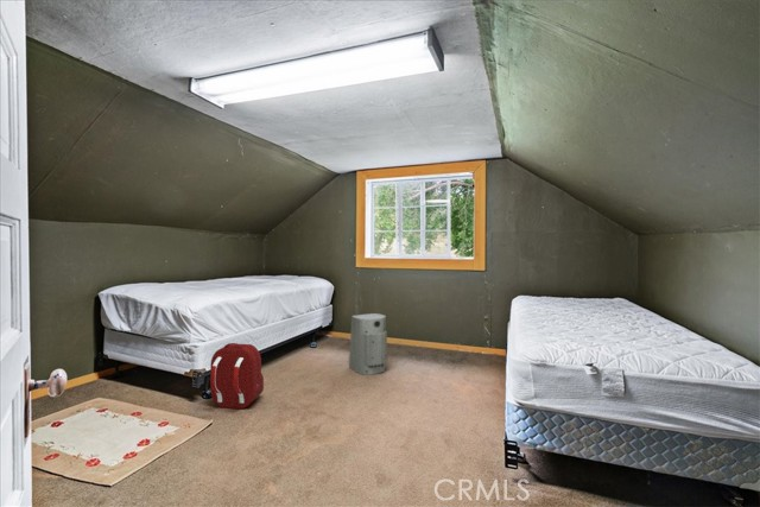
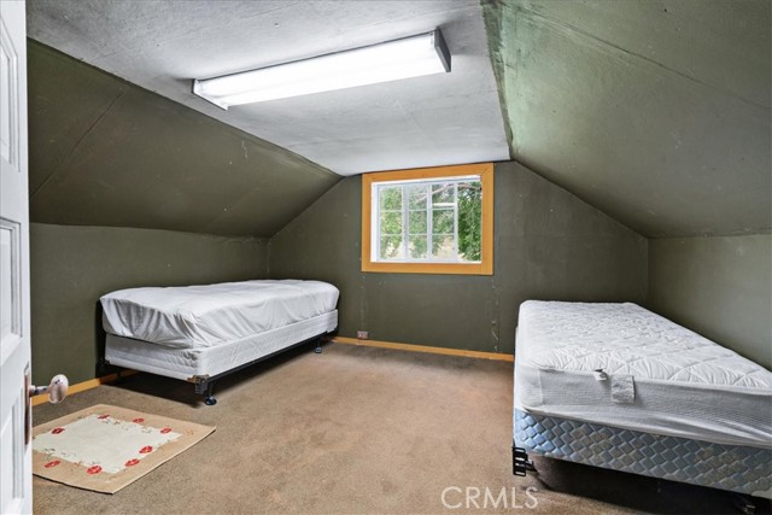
- fan (369, 342)
- backpack (234, 373)
